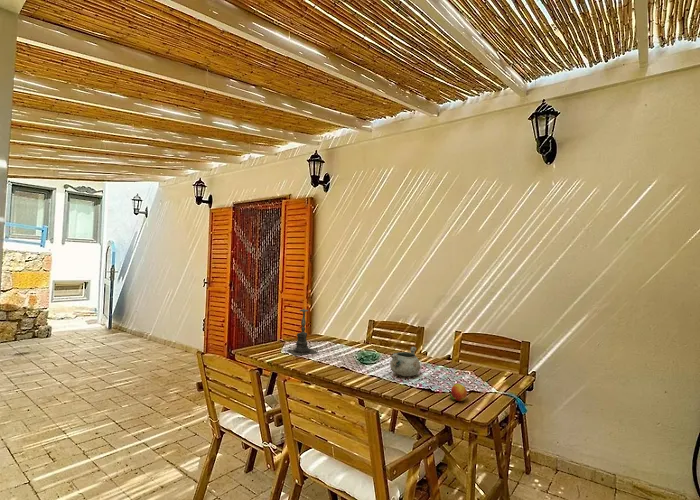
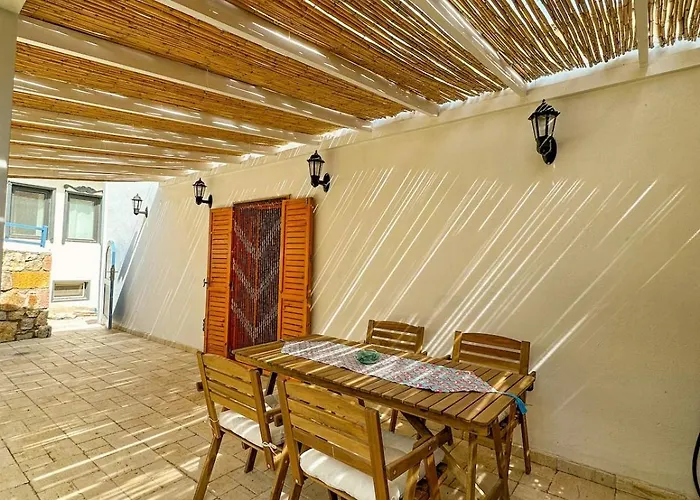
- fruit (458, 392)
- decorative bowl (404, 362)
- candle holder (303, 327)
